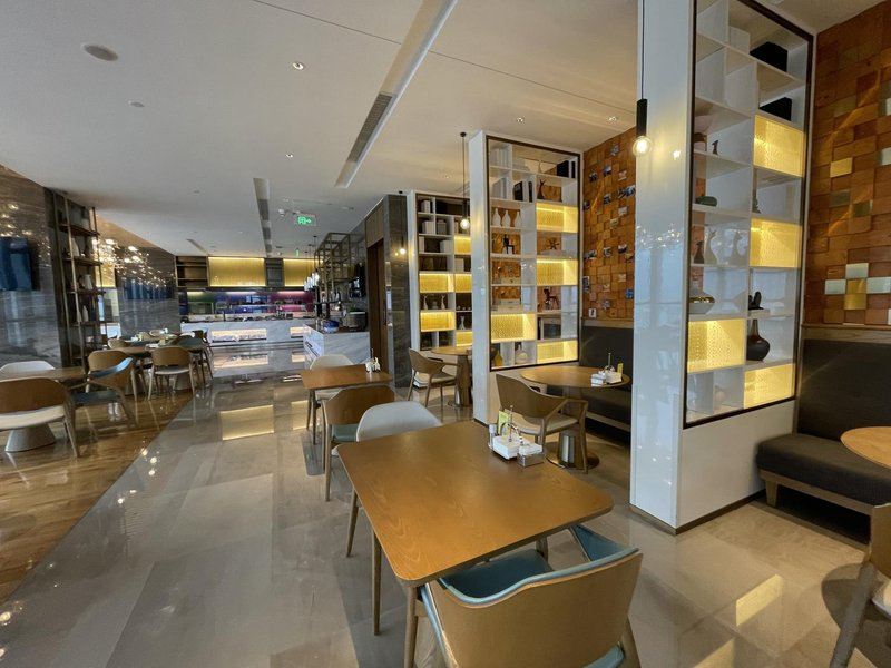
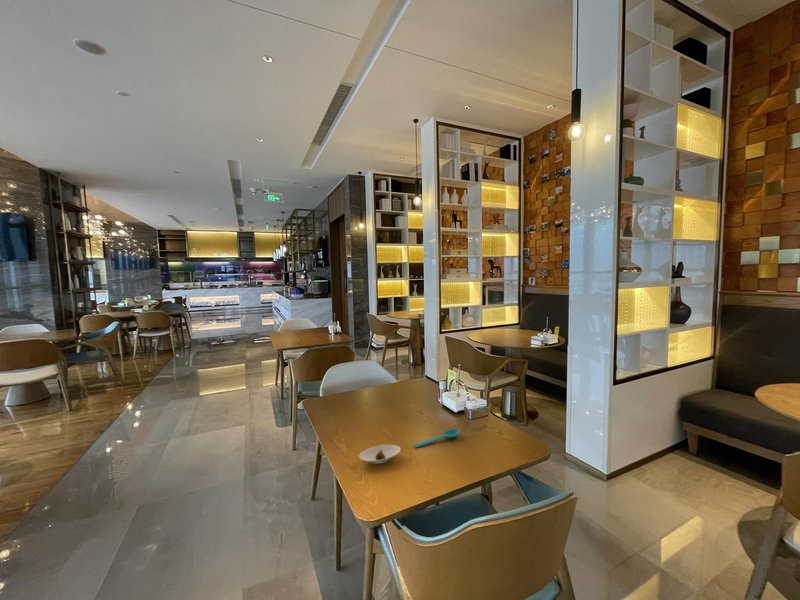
+ spoon (437, 438)
+ saucer (380, 455)
